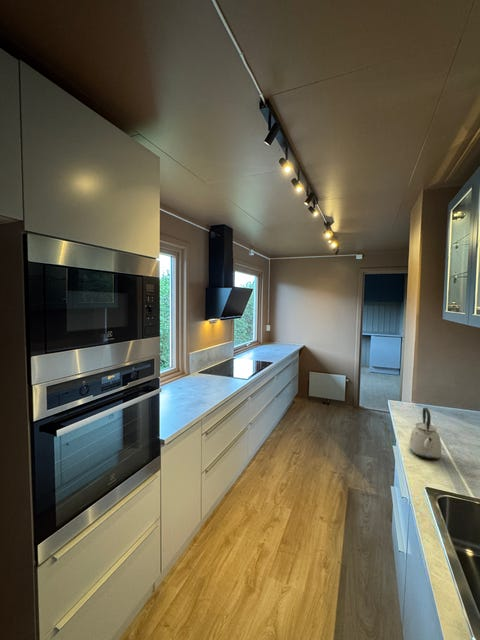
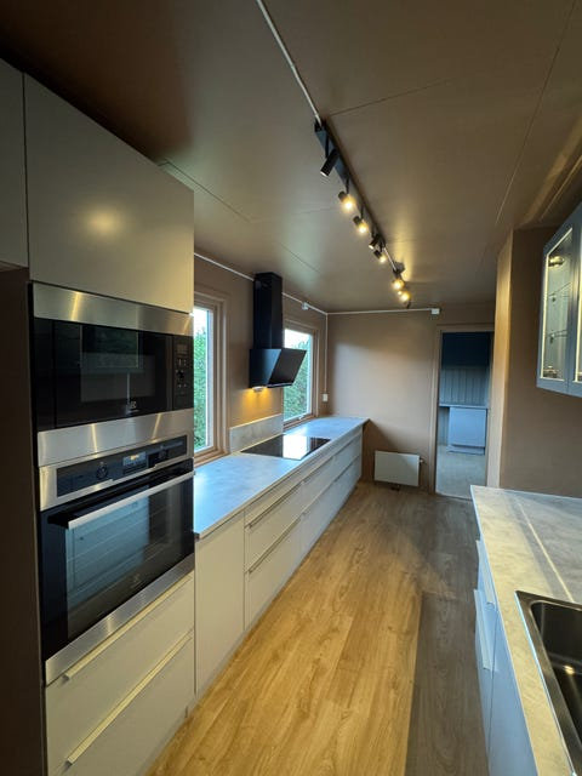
- kettle (426, 434)
